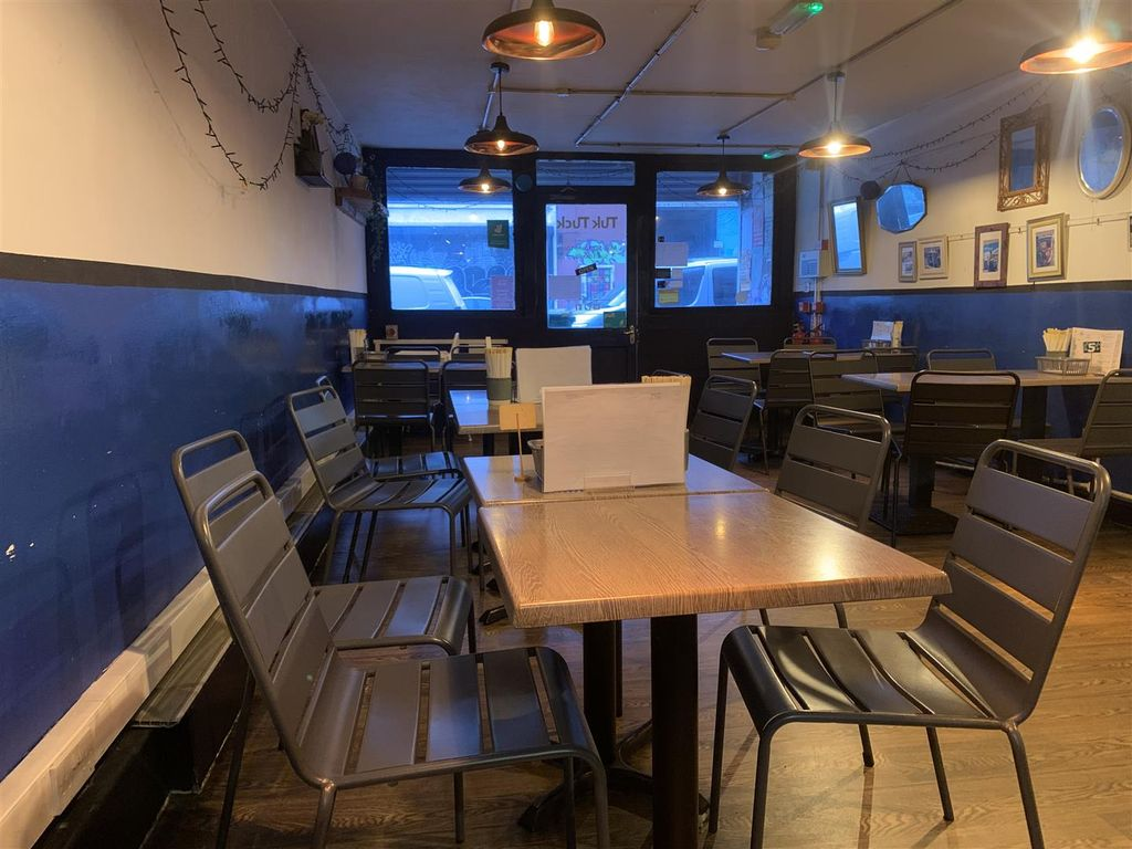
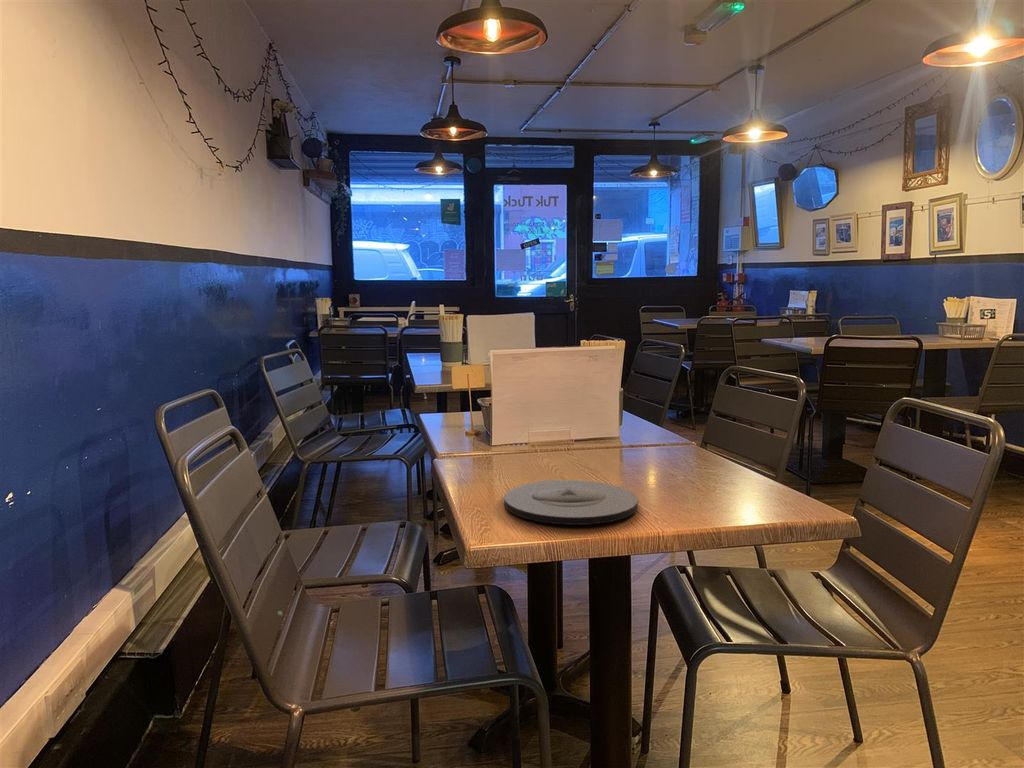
+ plate (570, 495)
